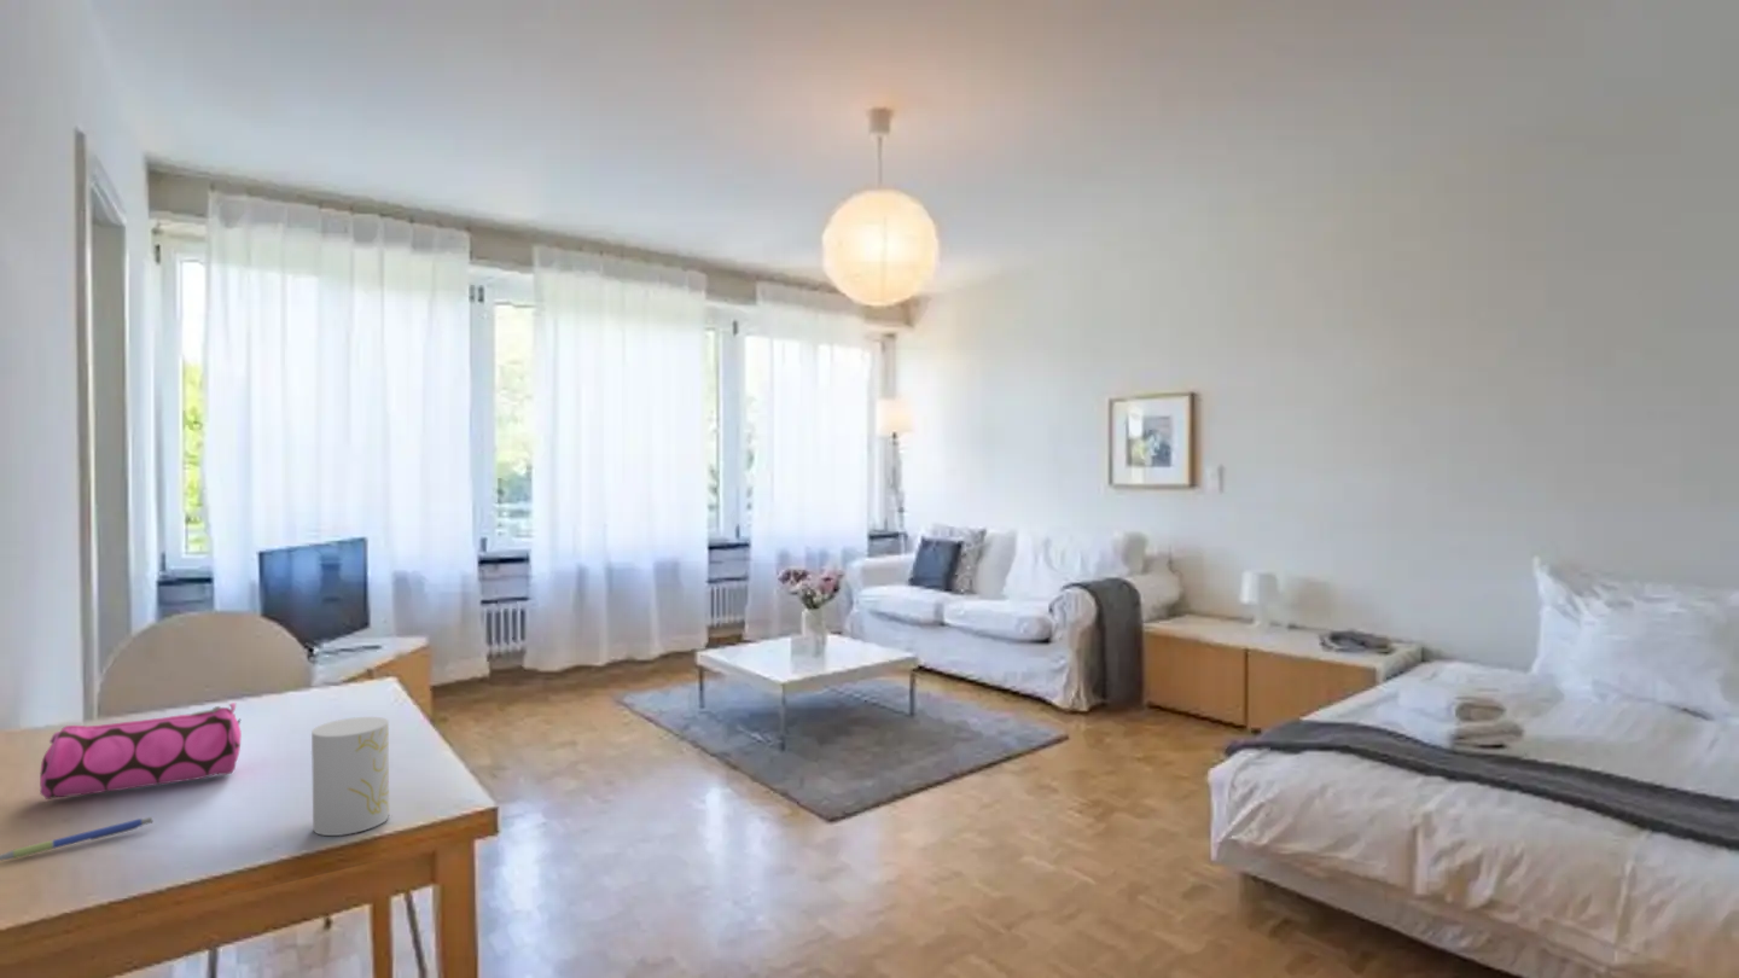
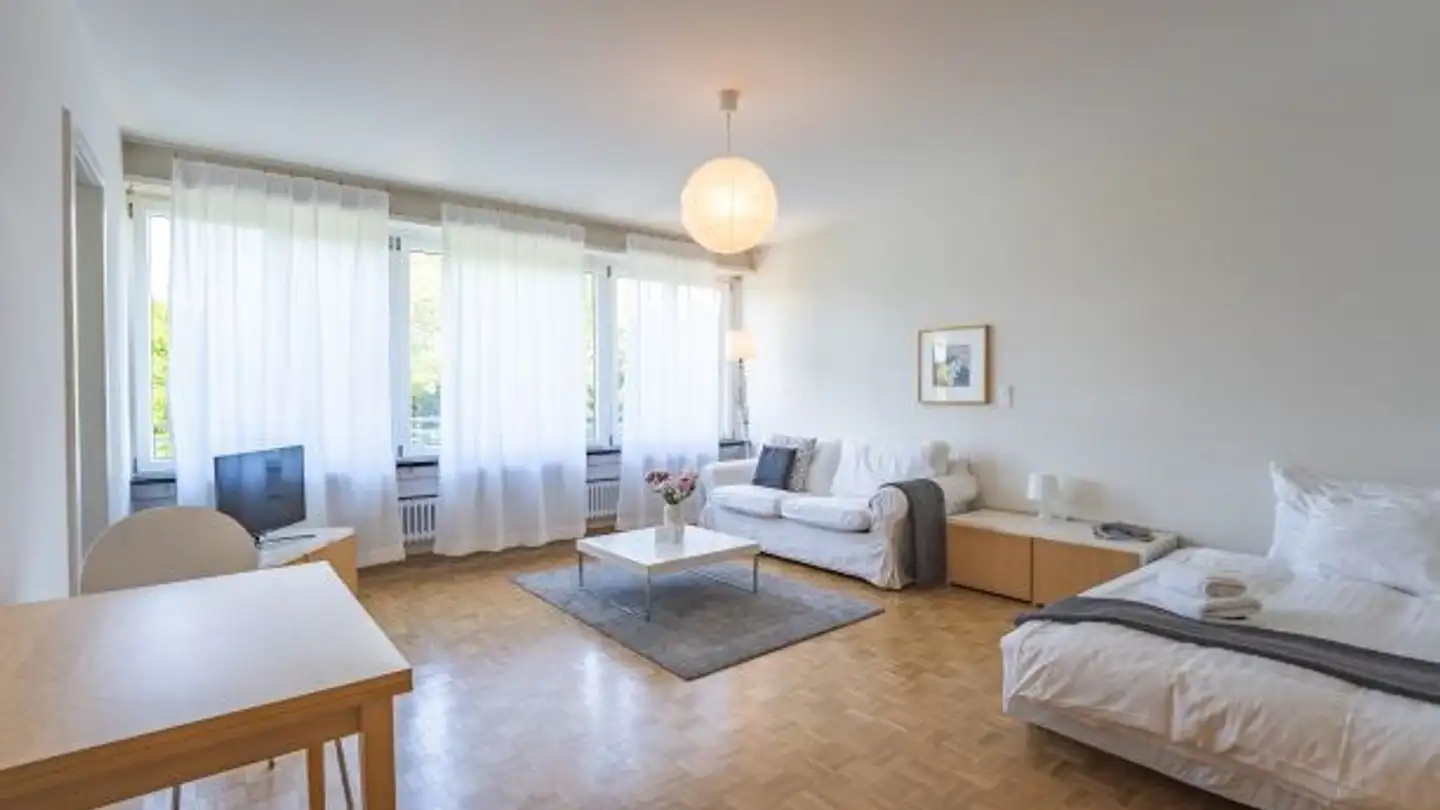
- pen (74, 839)
- pencil case (145, 749)
- cup (351, 773)
